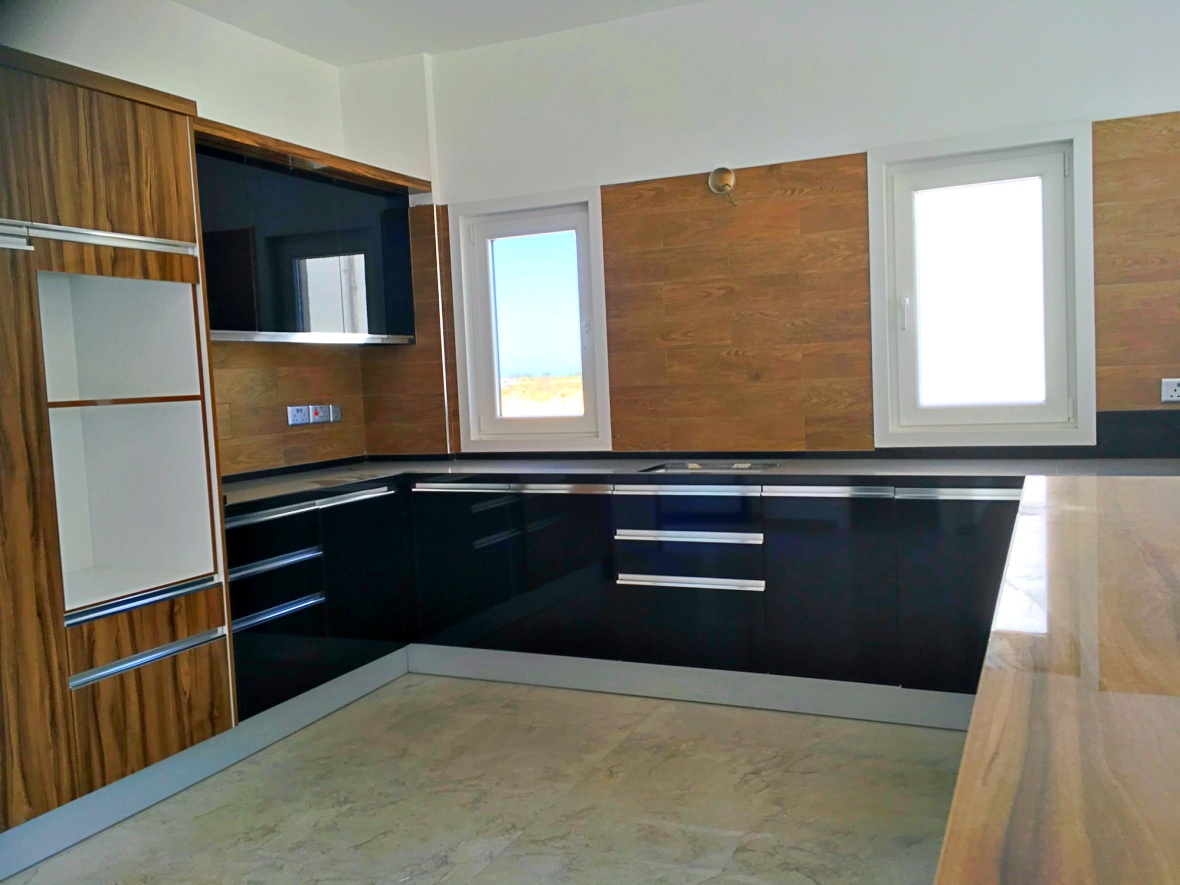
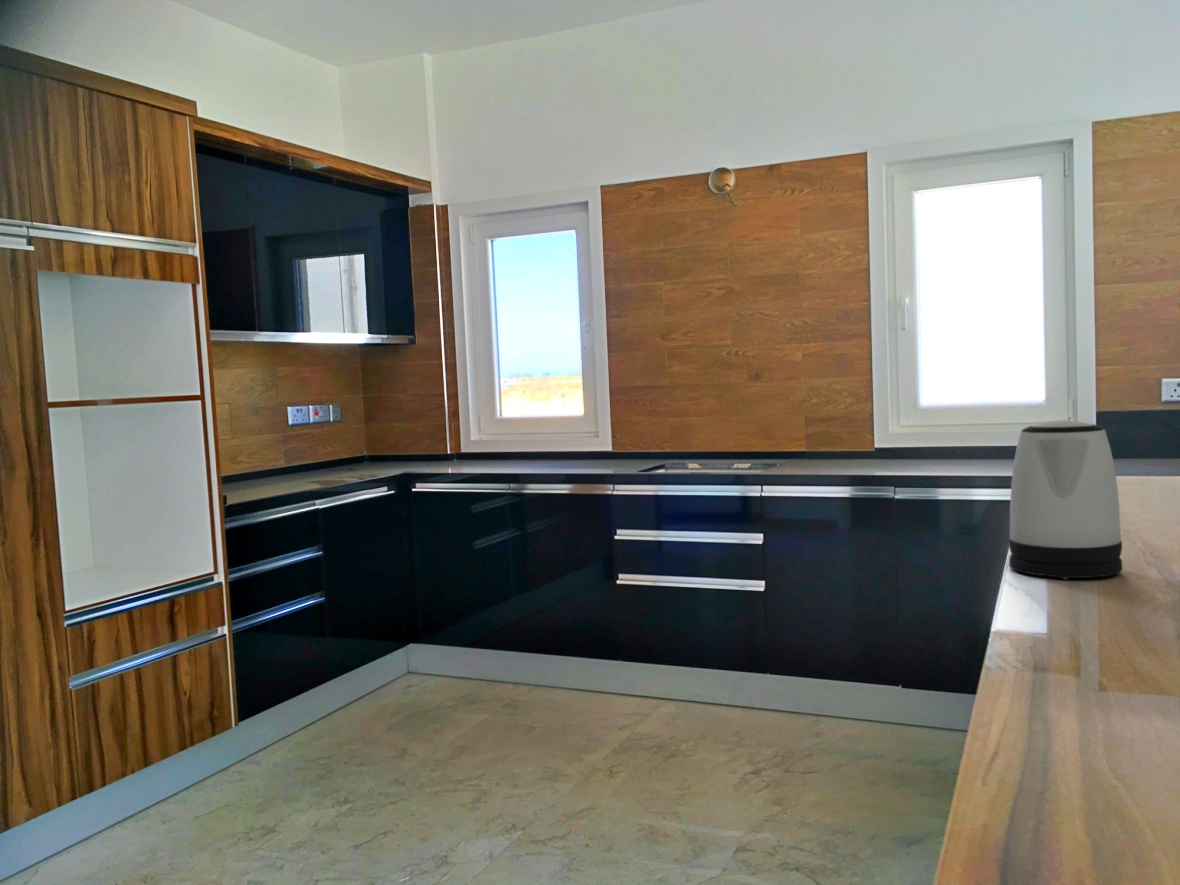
+ kettle (1063, 493)
